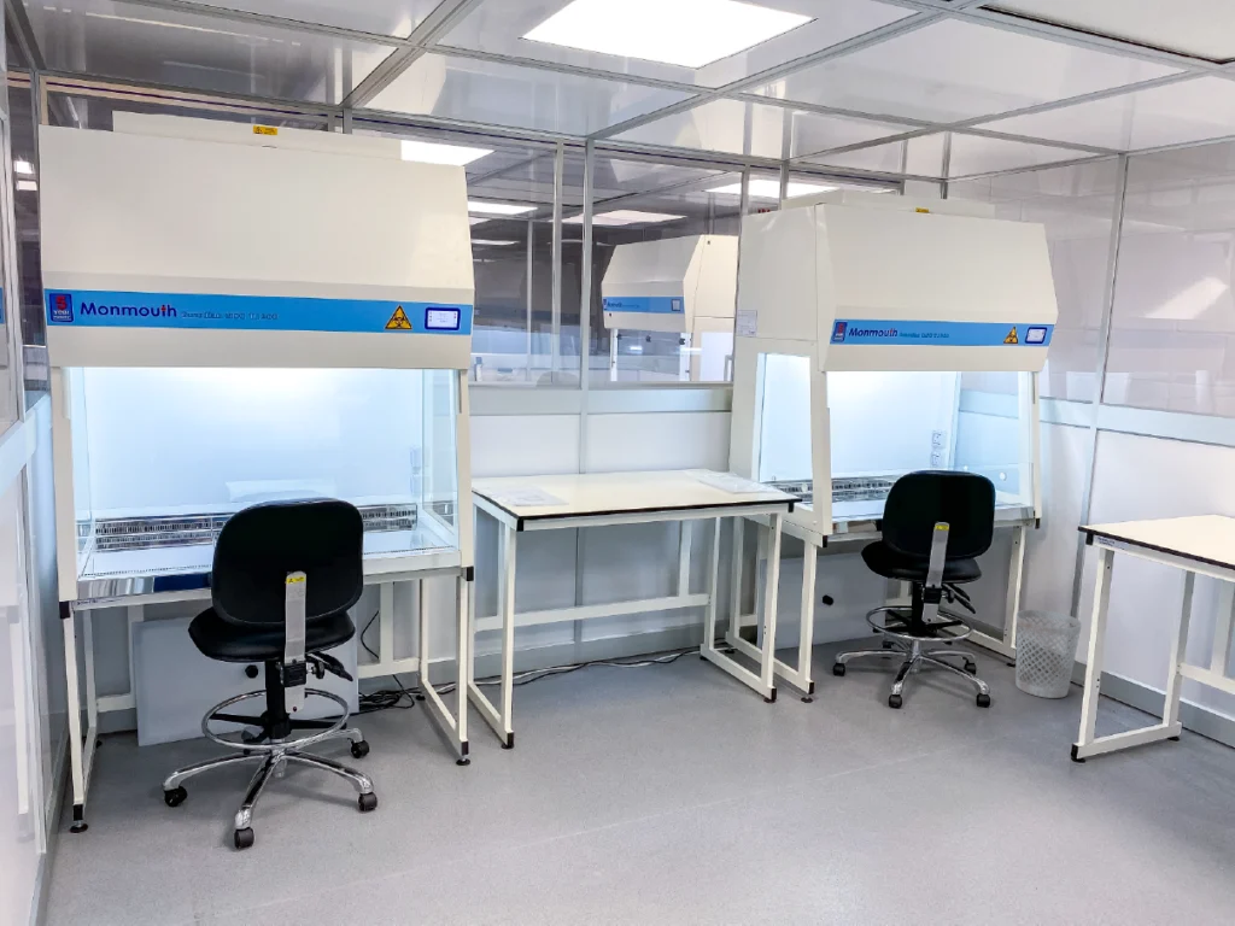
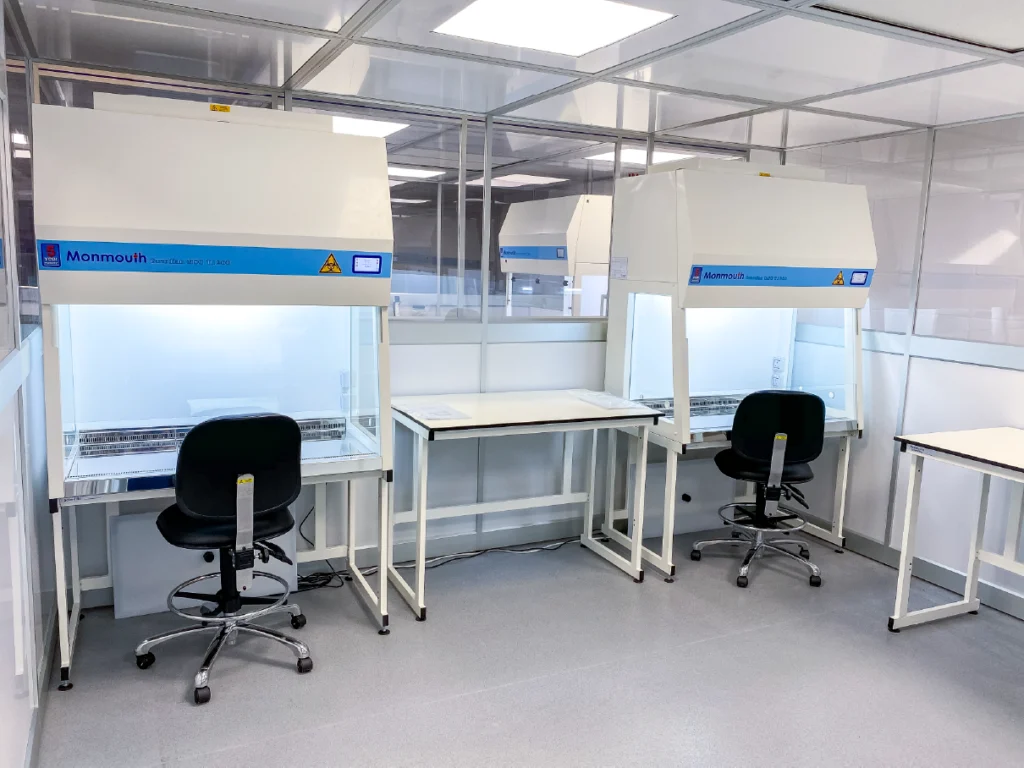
- wastebasket (1043, 654)
